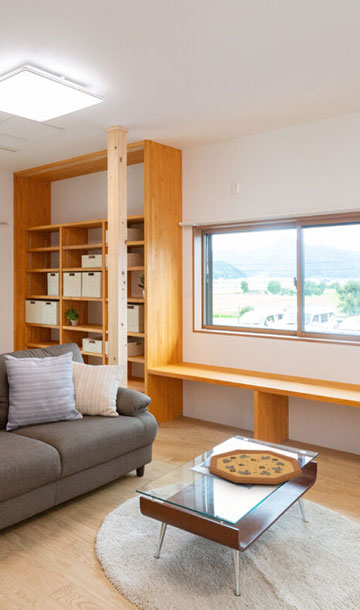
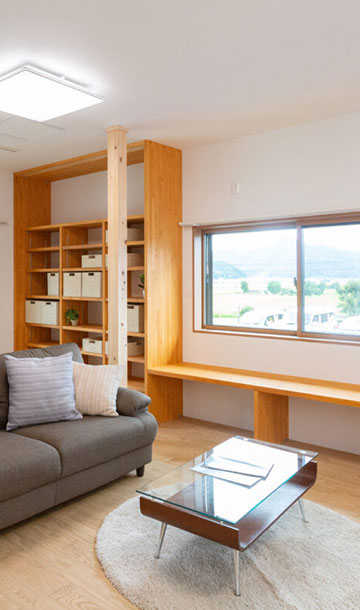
- decorative tray (254, 464)
